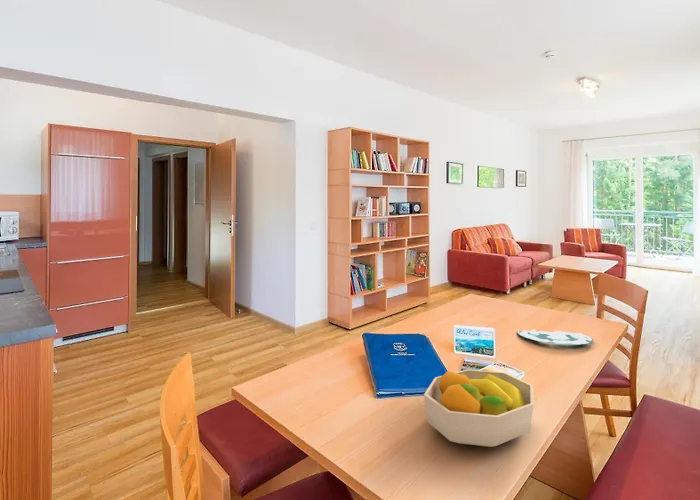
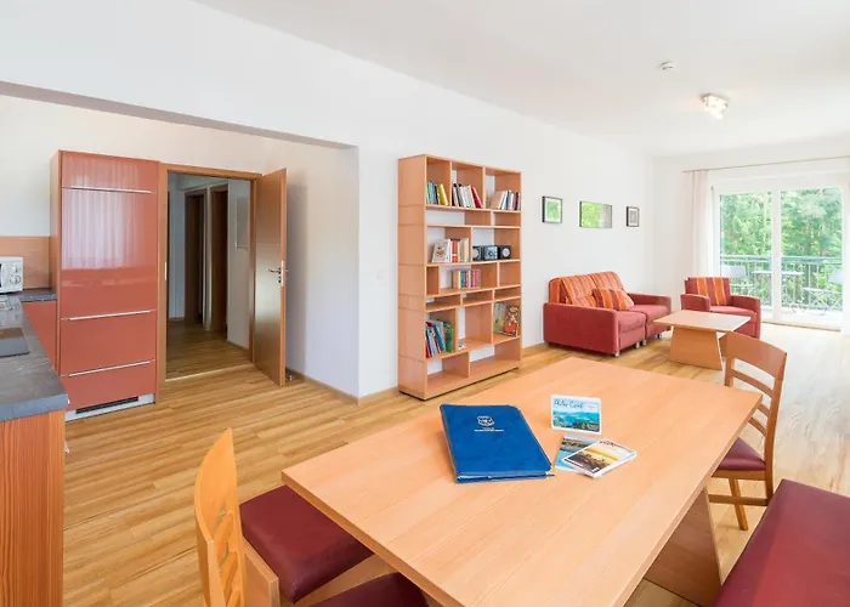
- plate (553, 332)
- fruit bowl (480, 399)
